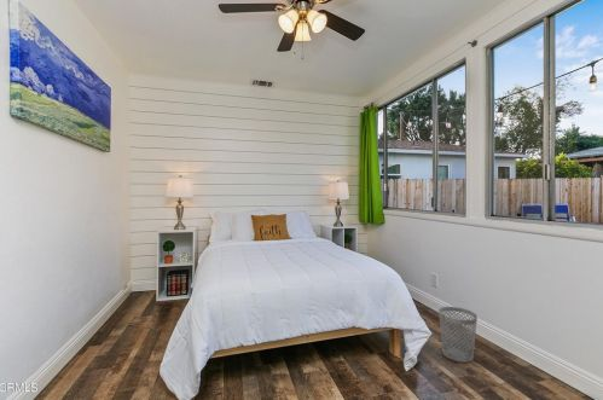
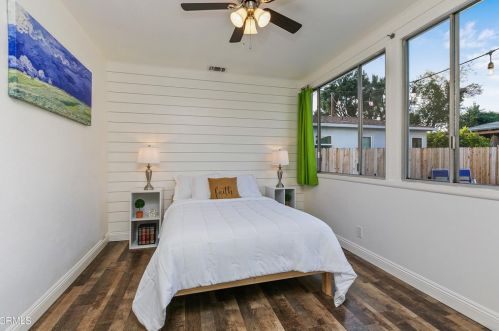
- wastebasket (457, 334)
